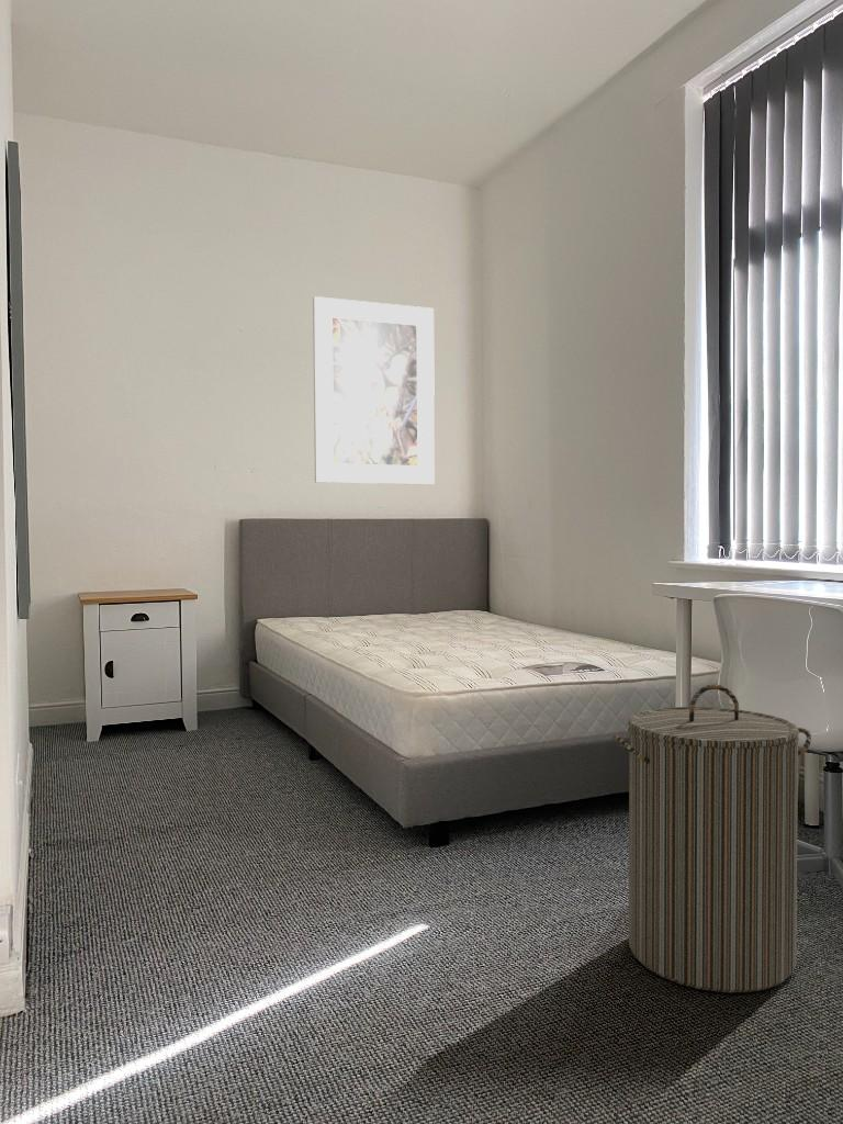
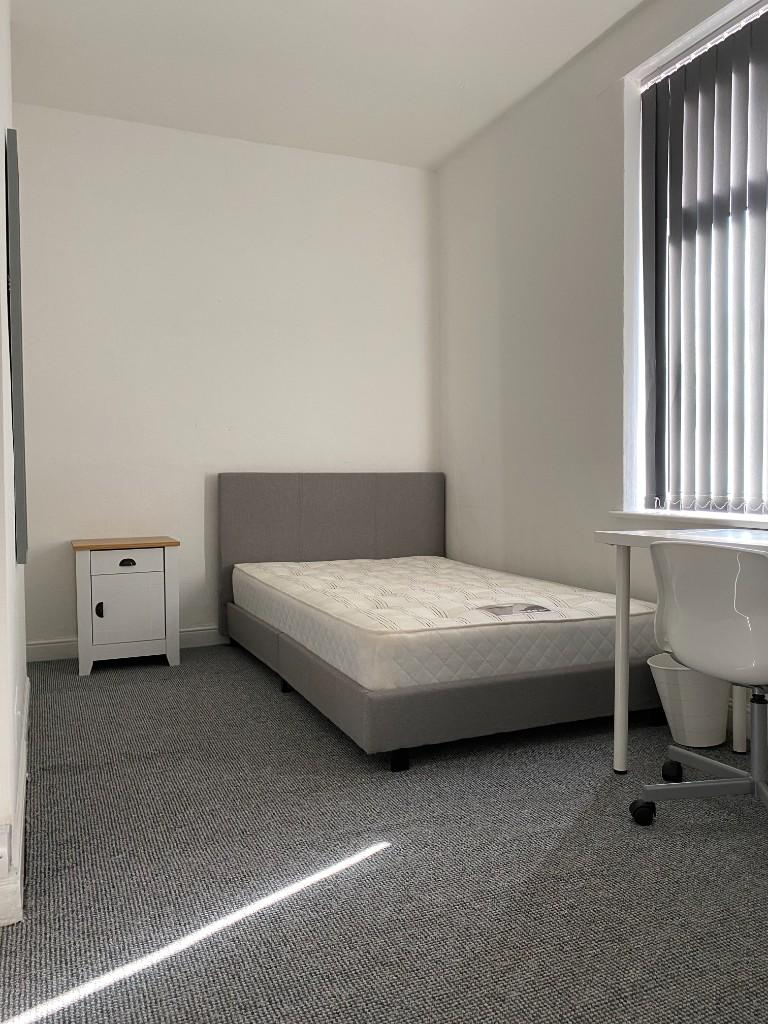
- laundry hamper (710, 820)
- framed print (375, 393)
